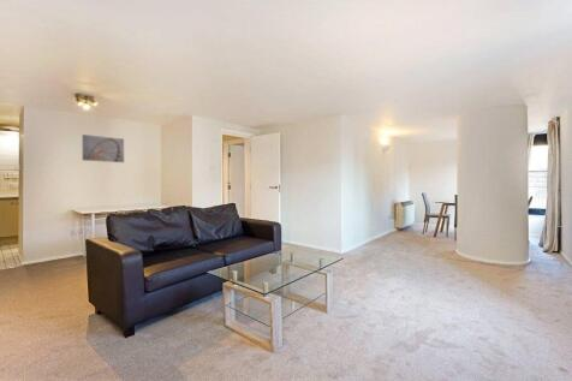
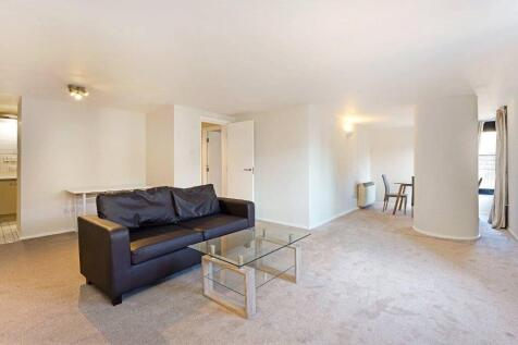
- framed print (103, 149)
